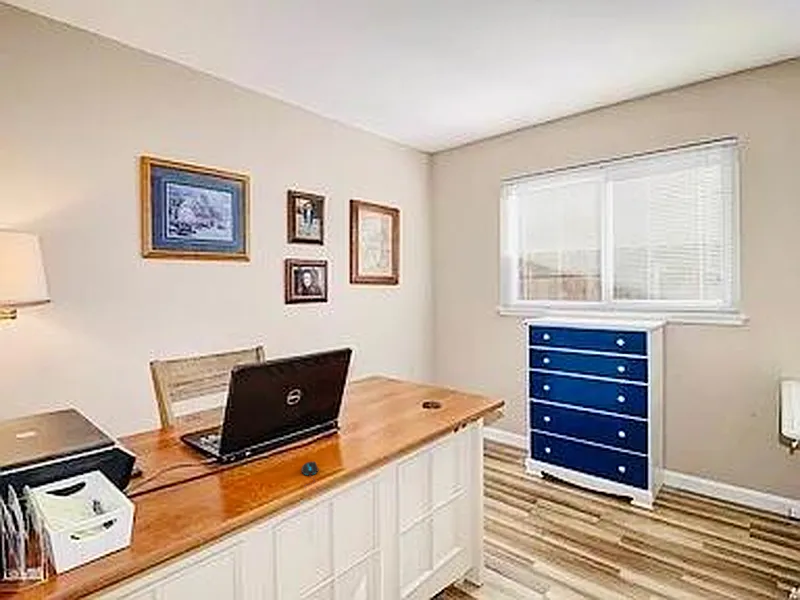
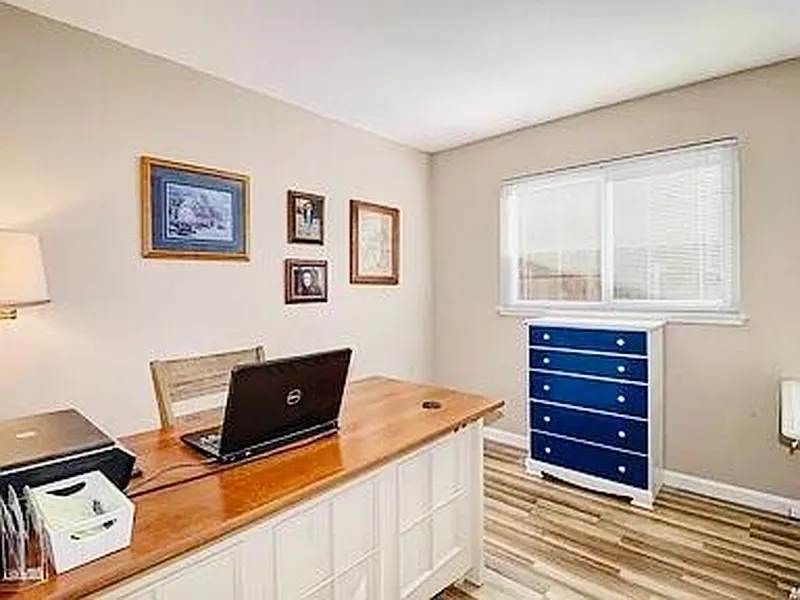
- mouse (307, 472)
